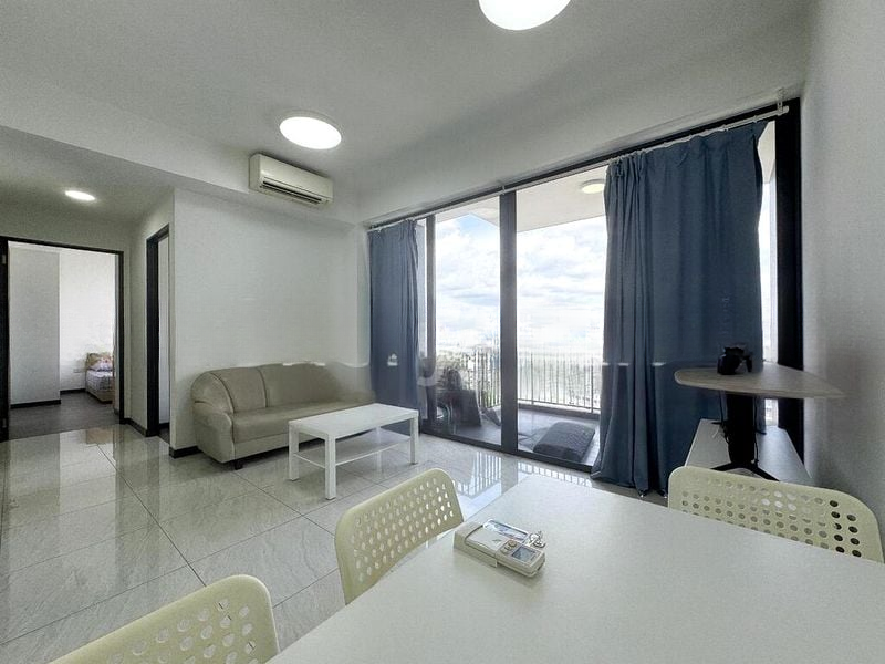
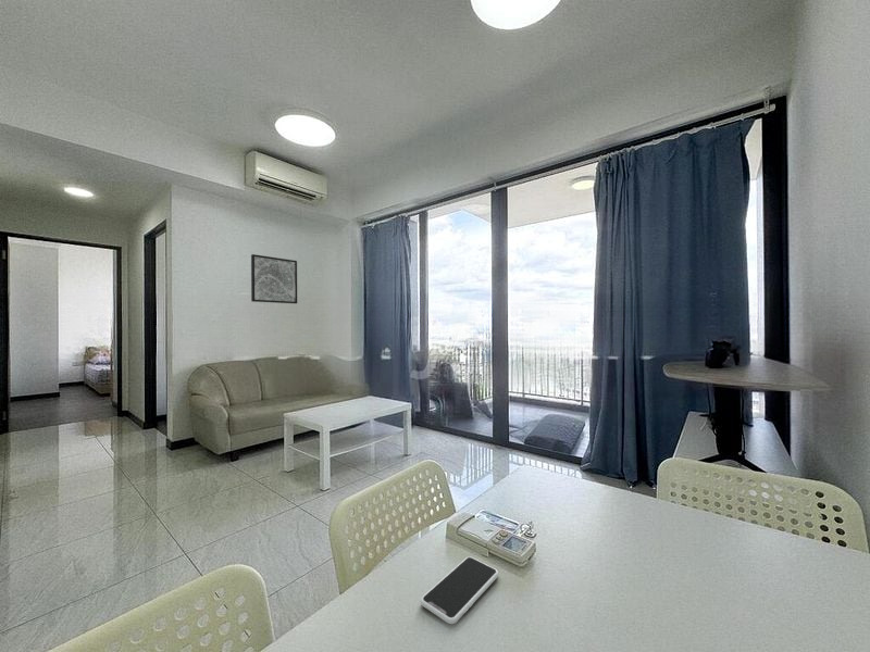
+ wall art (275, 279)
+ smartphone (461, 586)
